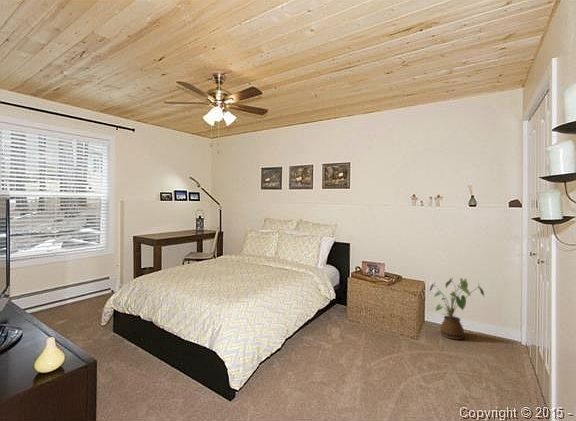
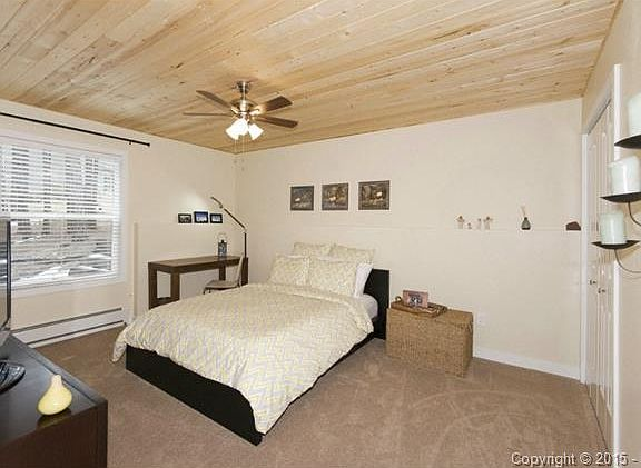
- house plant (455, 308)
